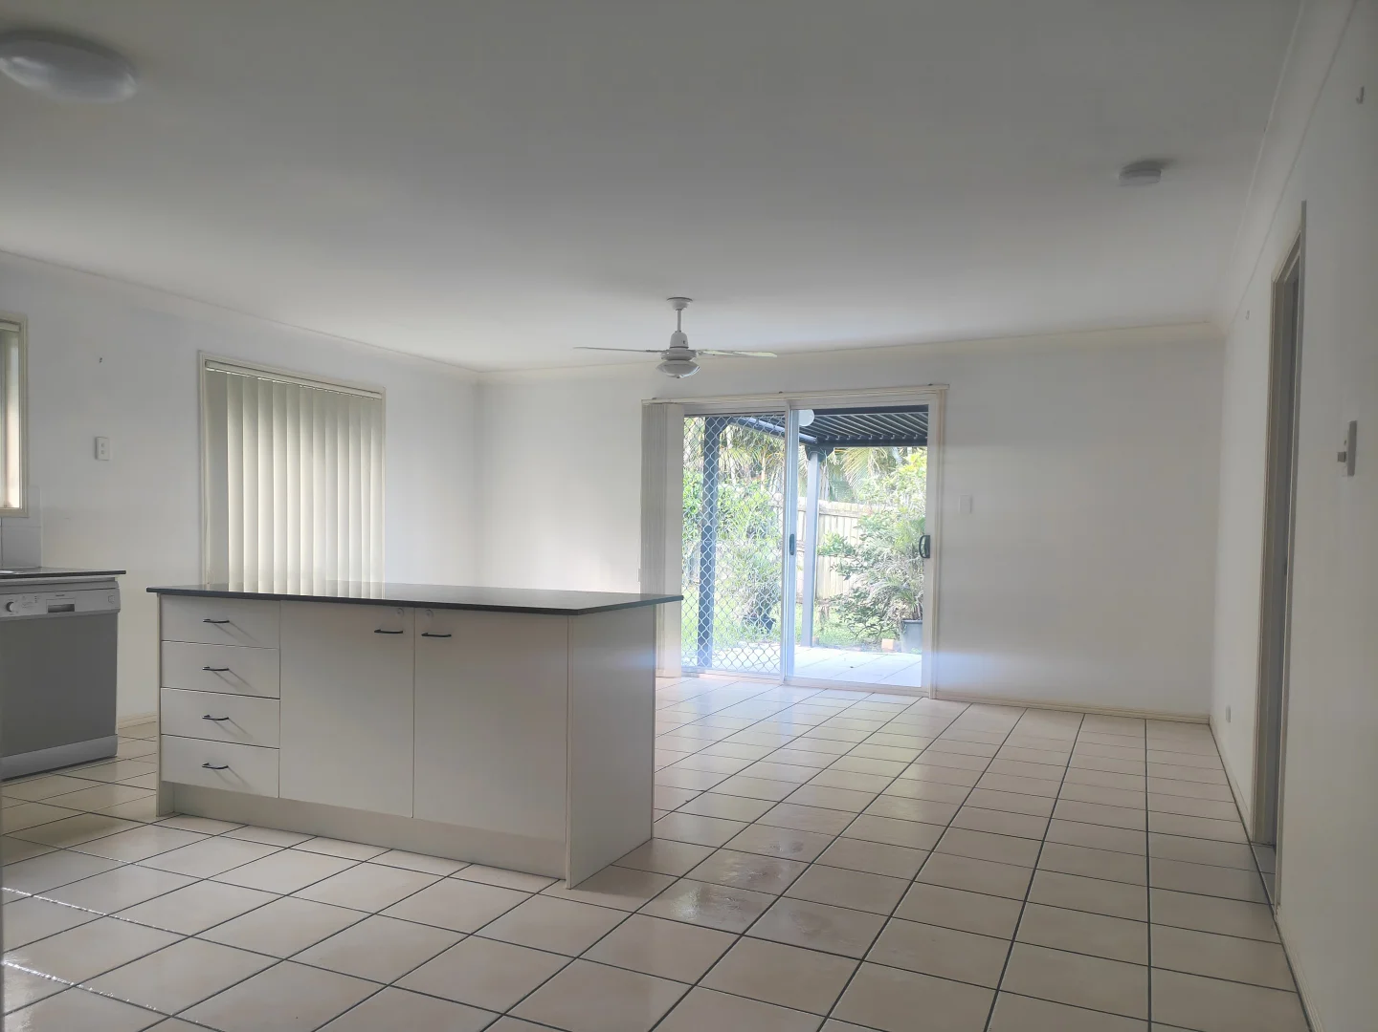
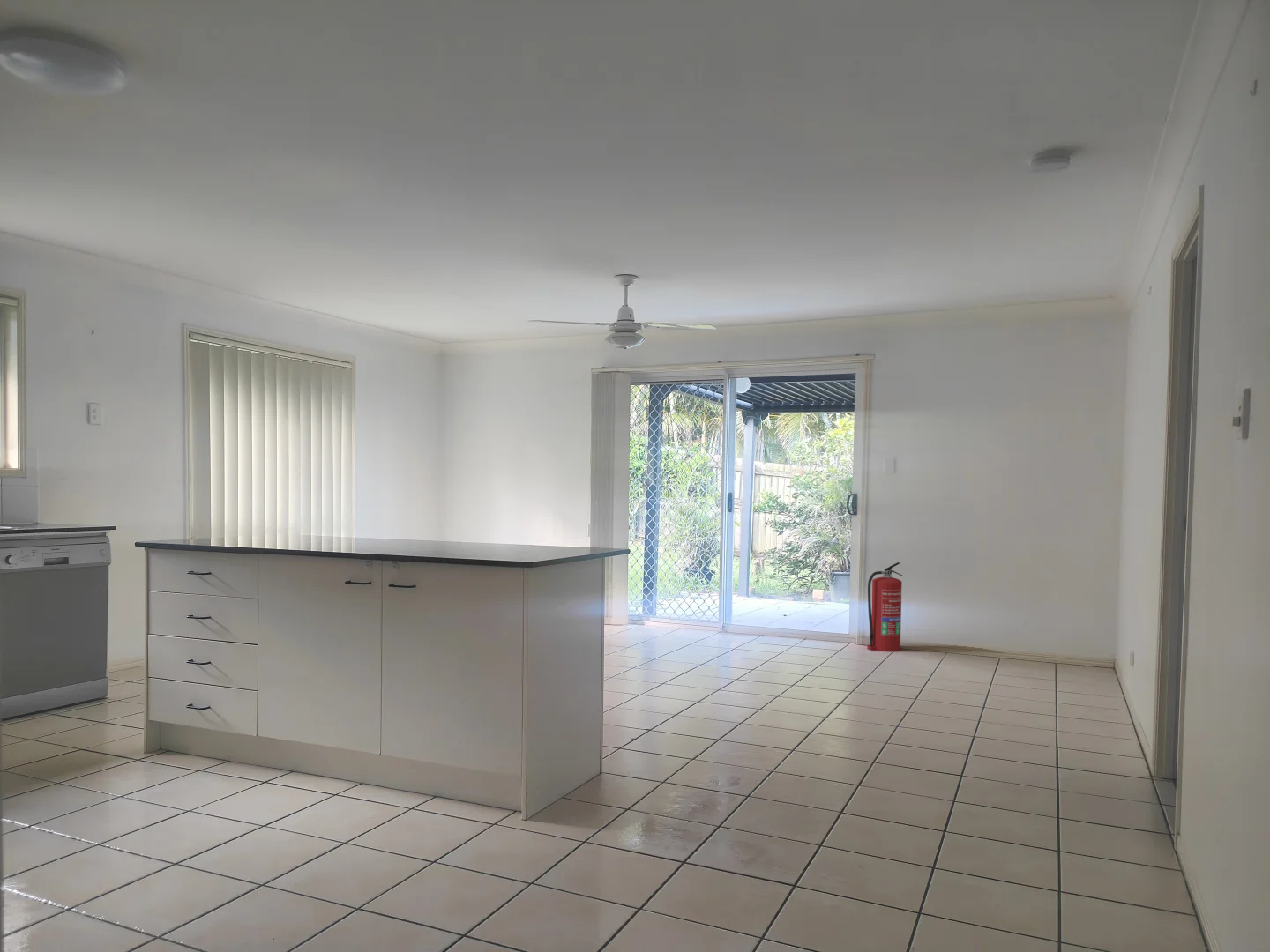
+ fire extinguisher (885, 606)
